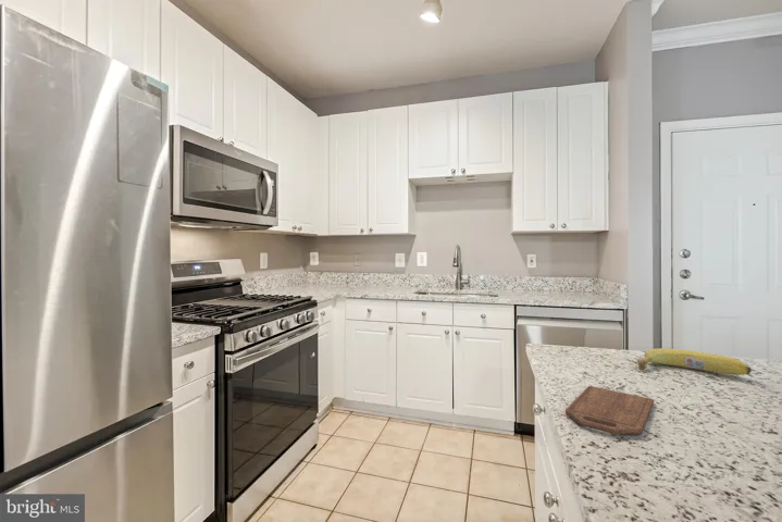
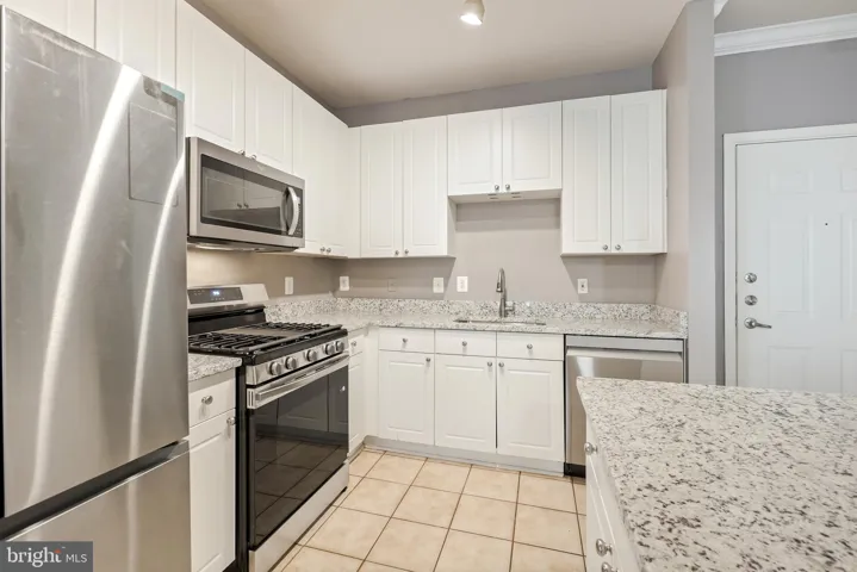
- cutting board (609, 408)
- fruit (682, 362)
